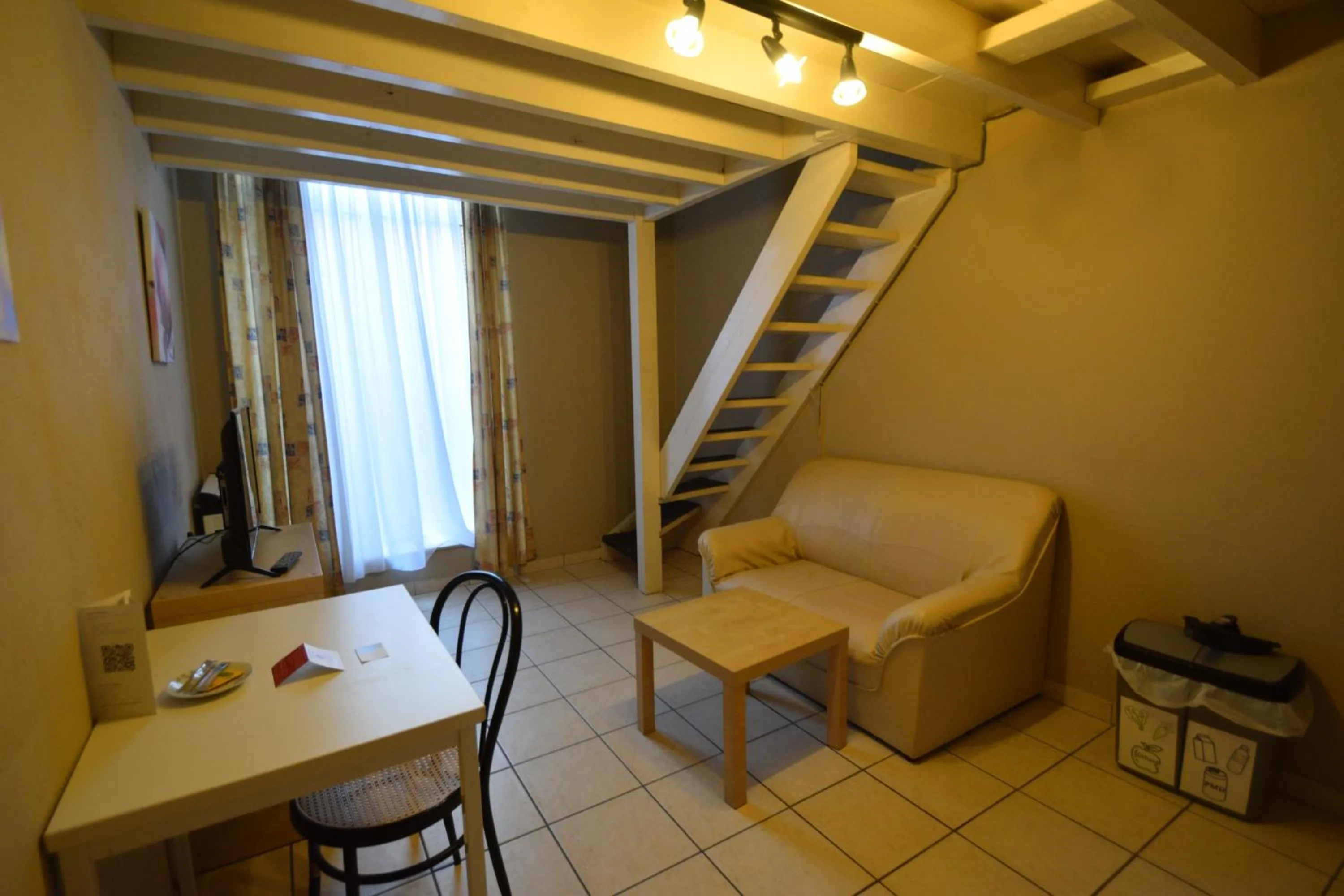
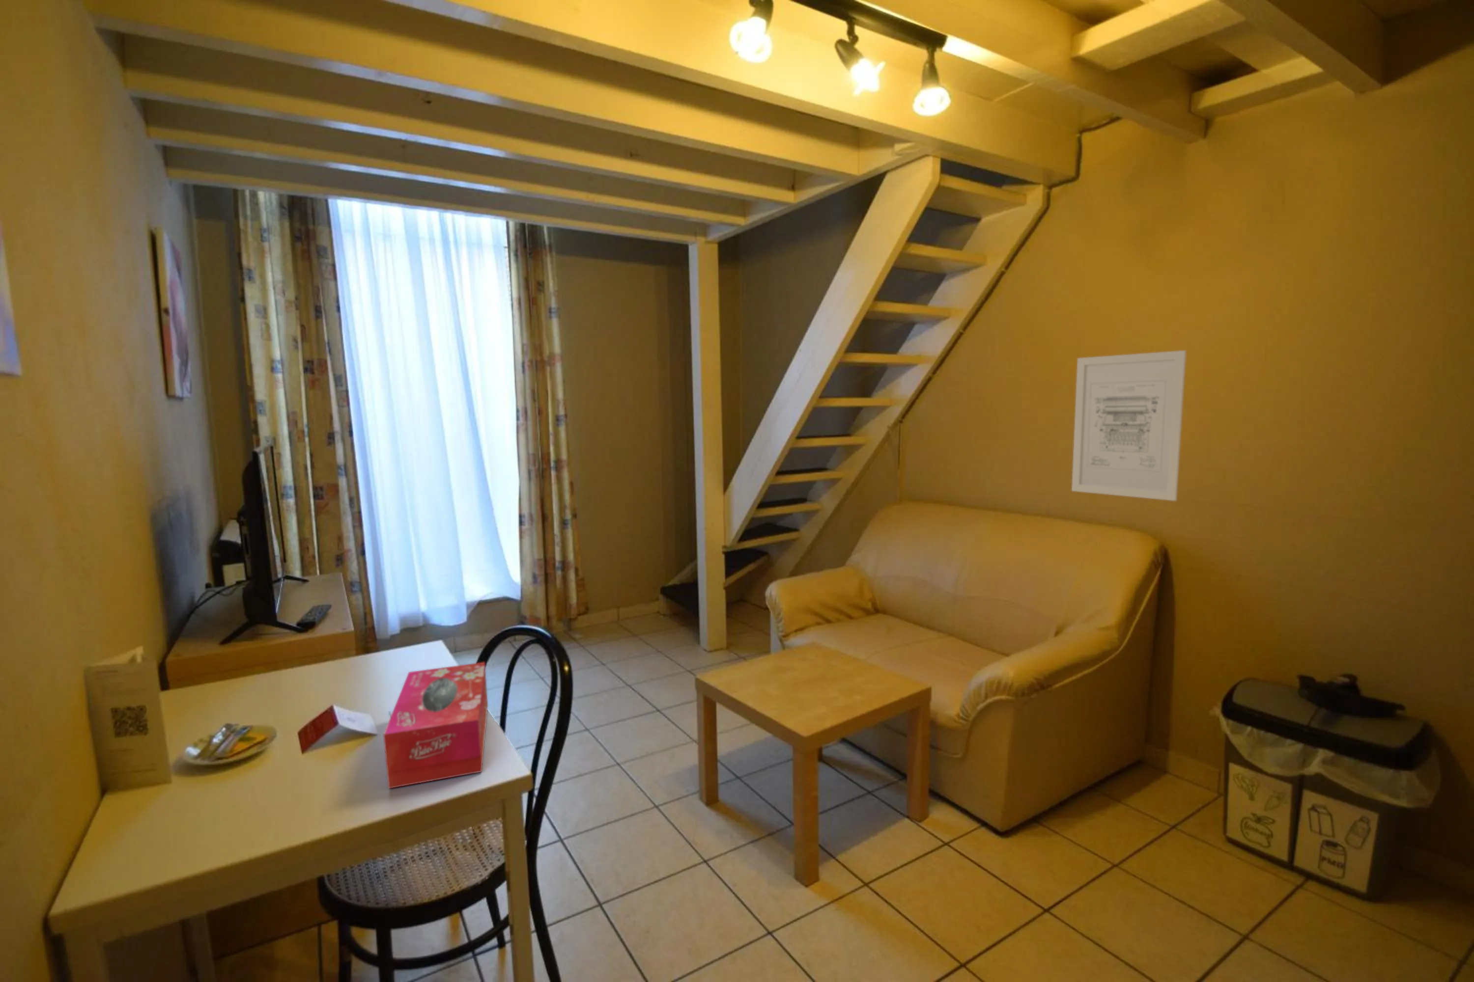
+ wall art (1124, 425)
+ tissue box (442, 718)
